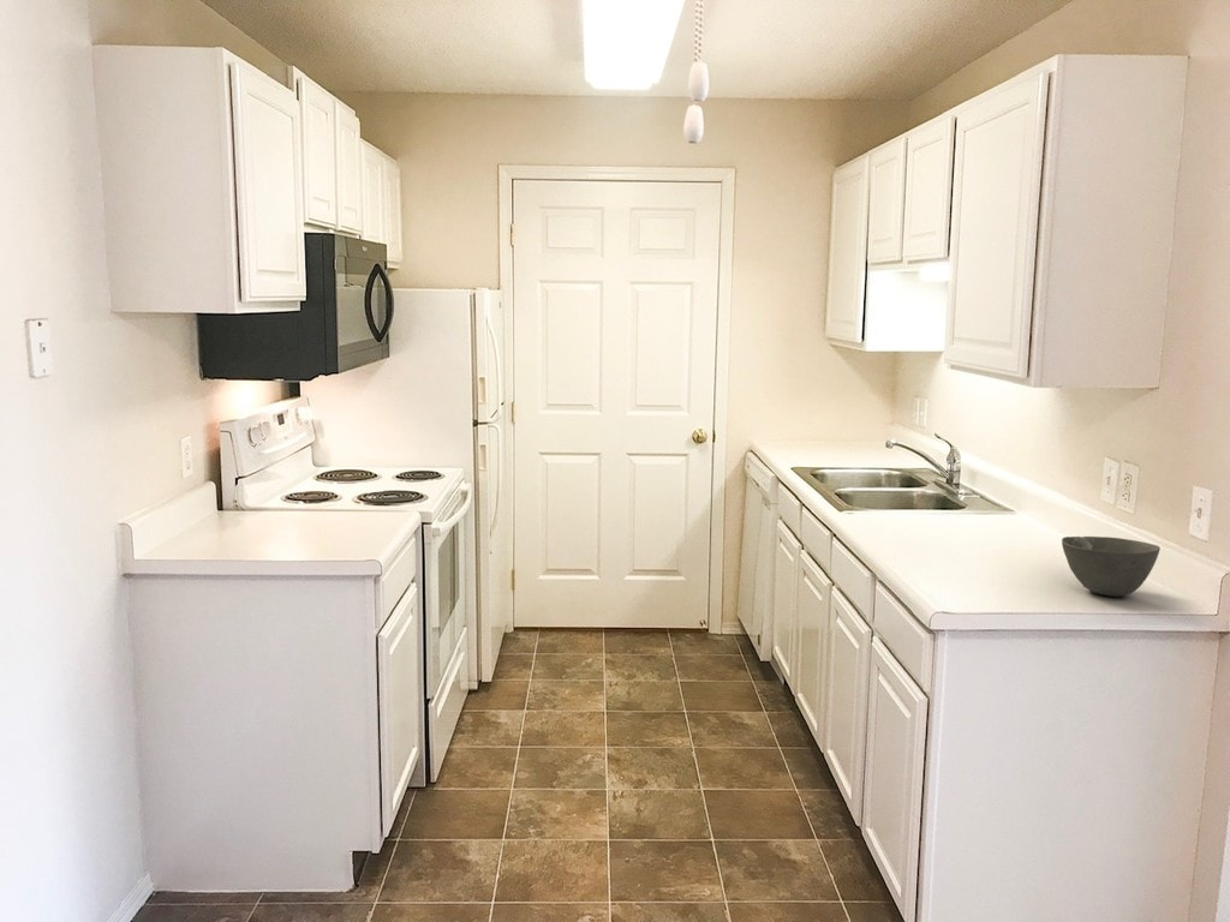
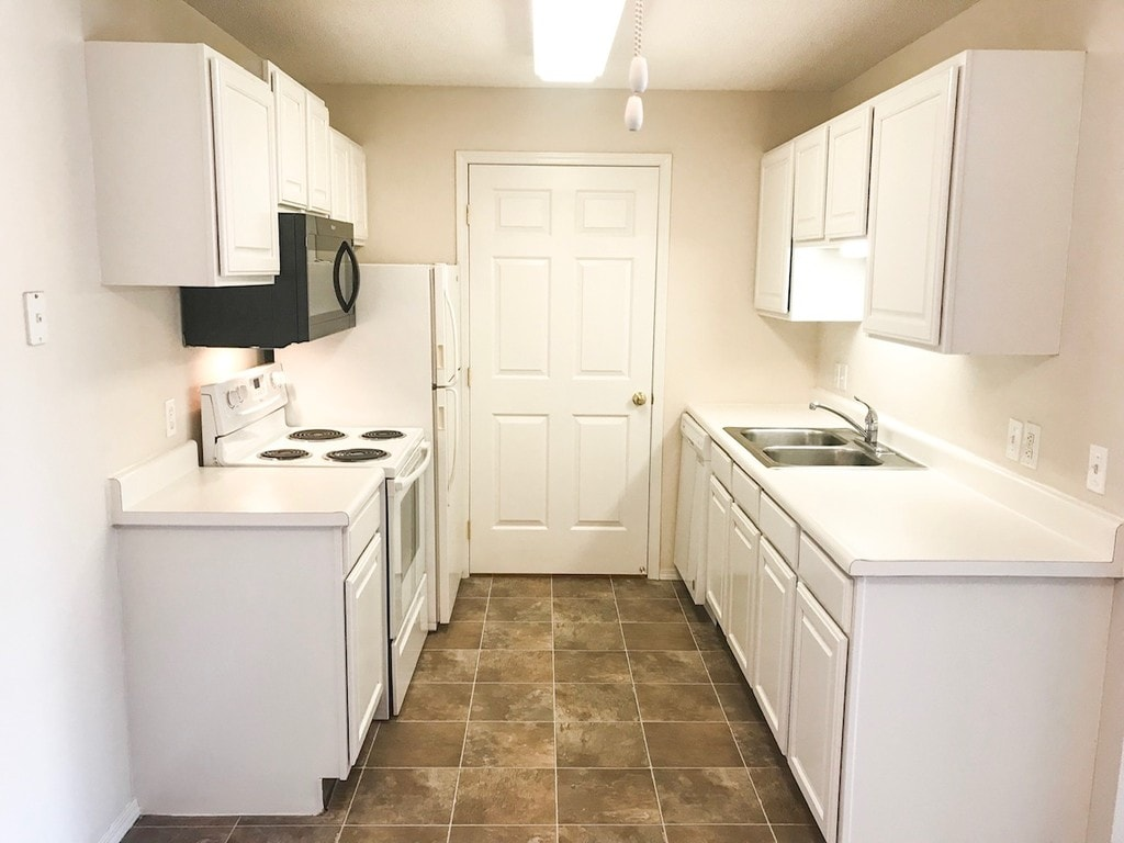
- bowl (1107, 568)
